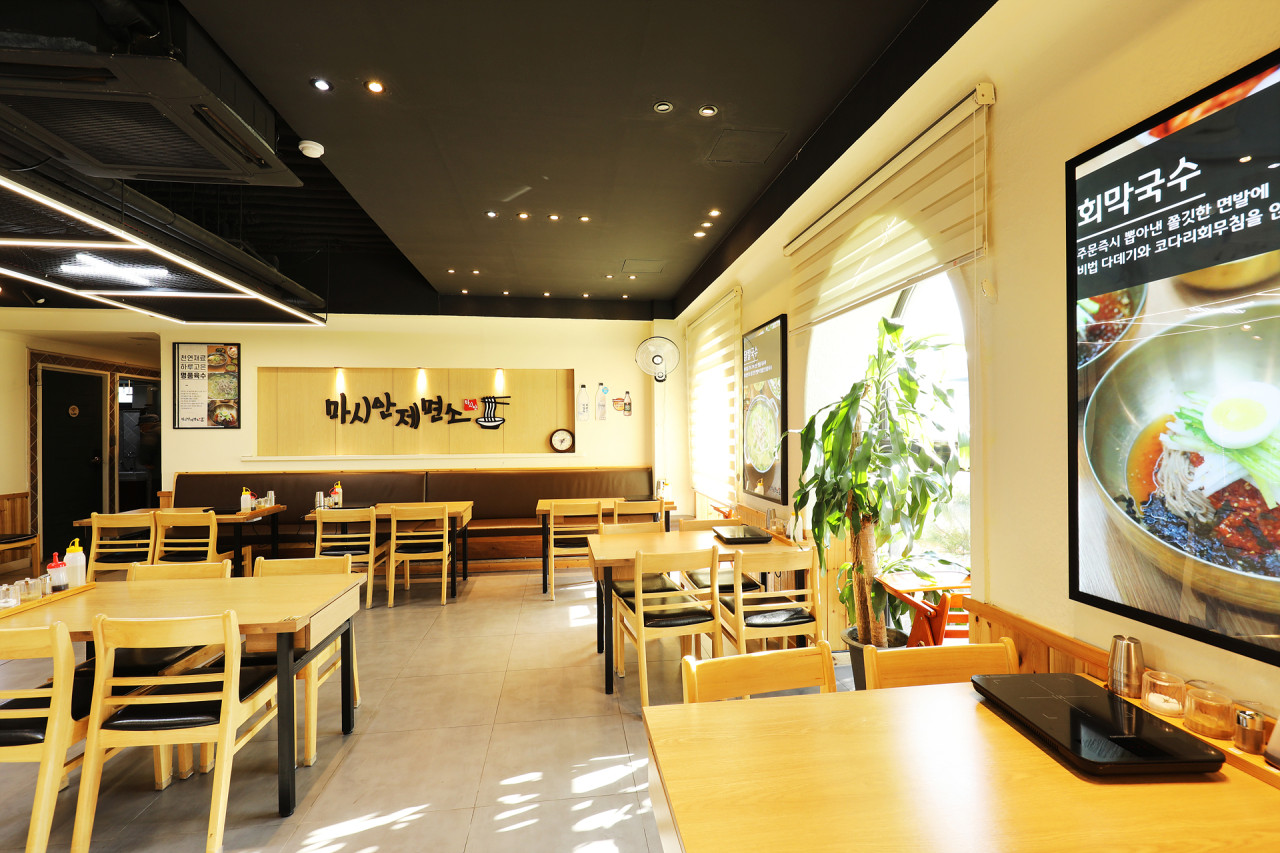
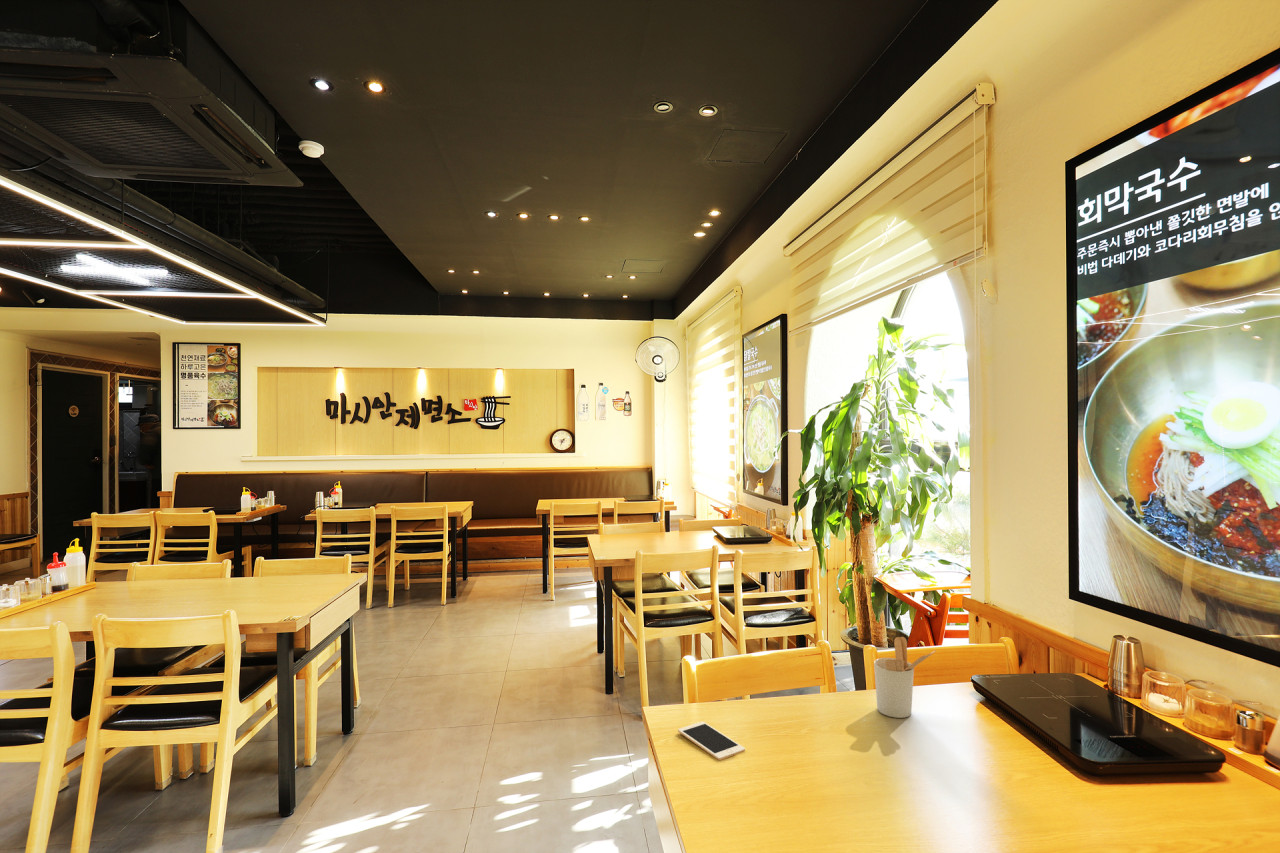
+ cell phone (710, 739)
+ utensil holder (904, 678)
